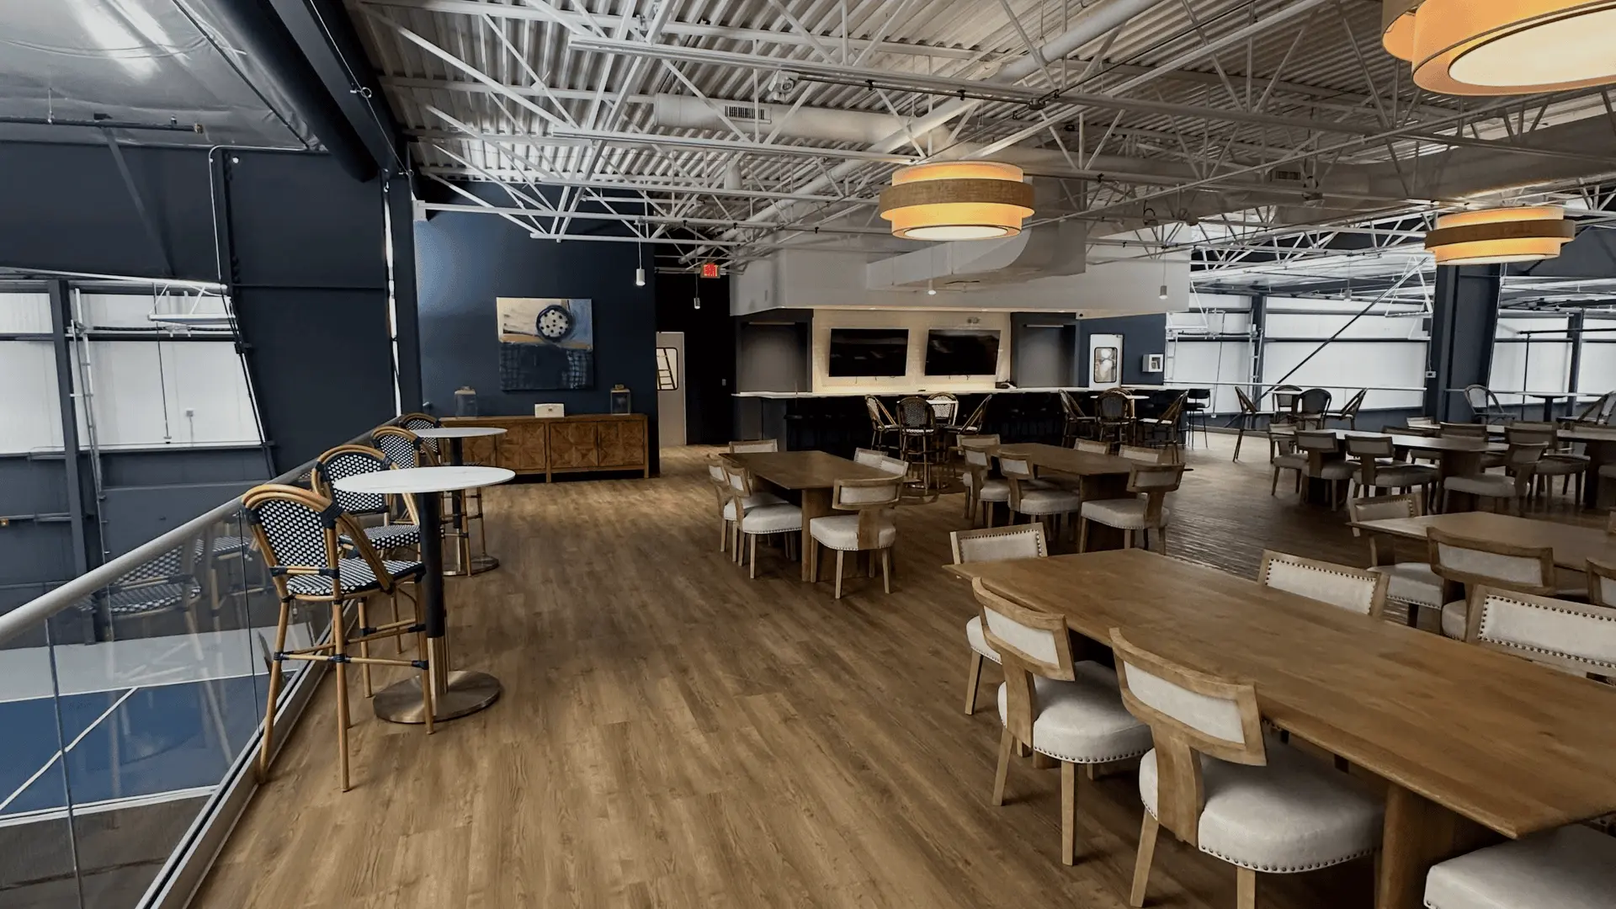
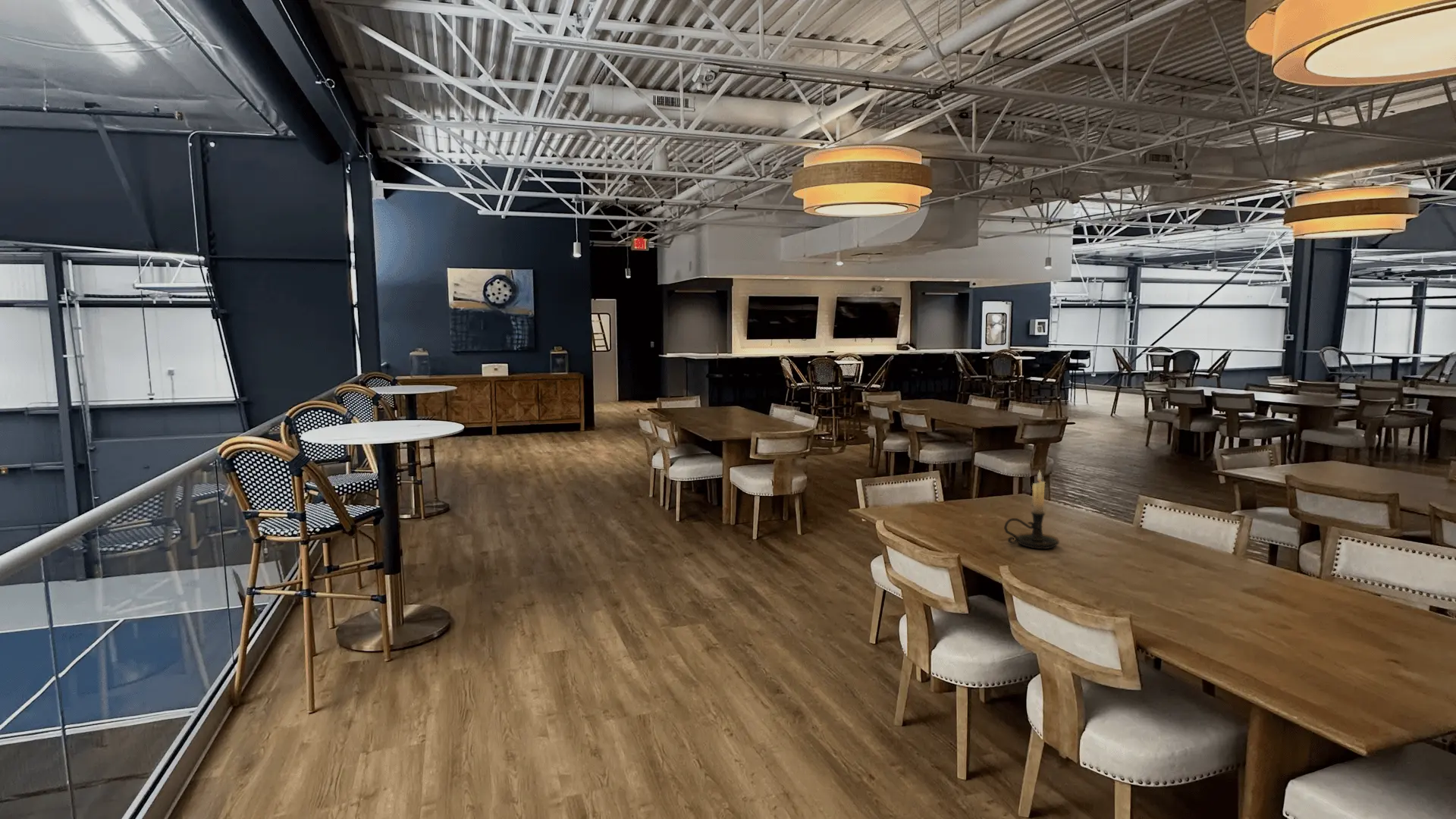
+ candle holder (1031, 506)
